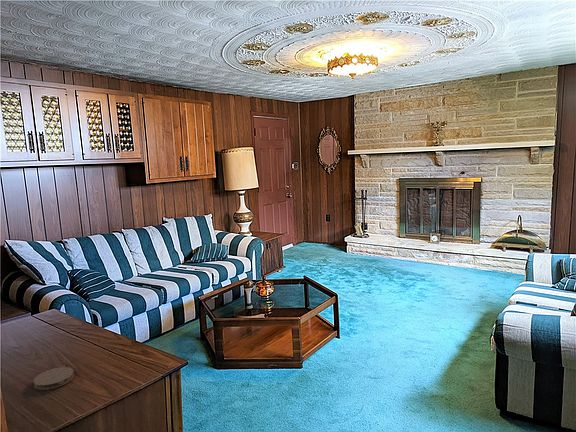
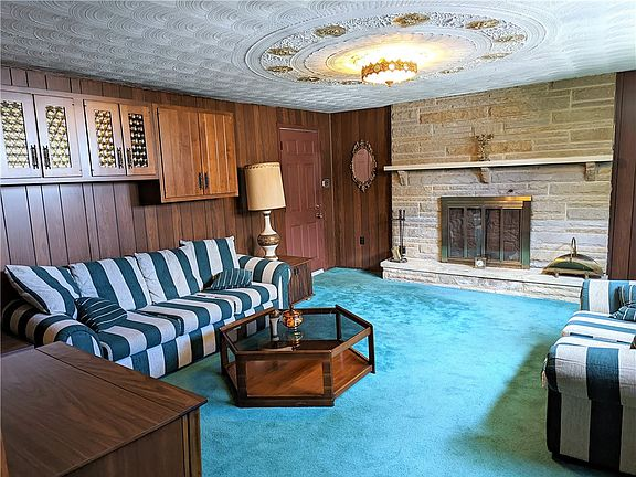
- coaster (54, 377)
